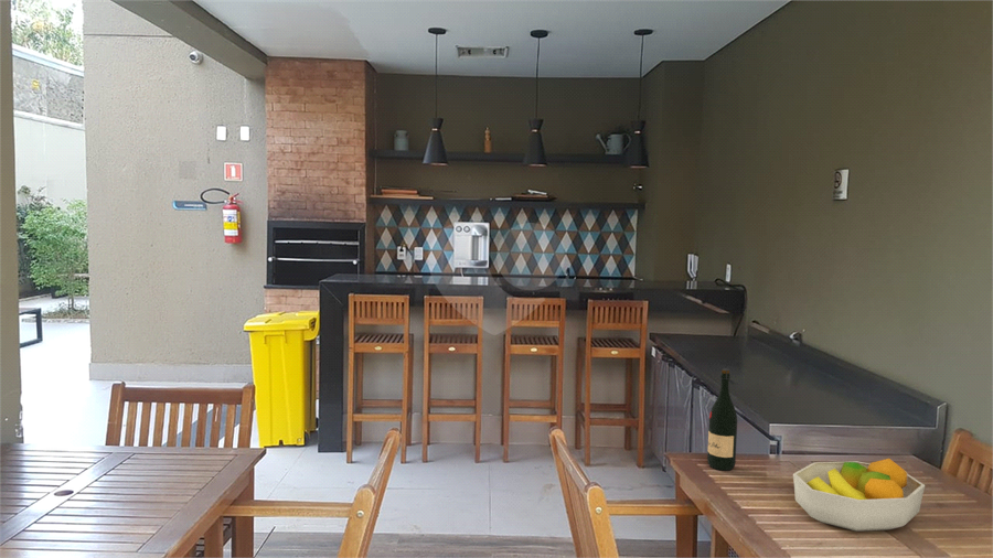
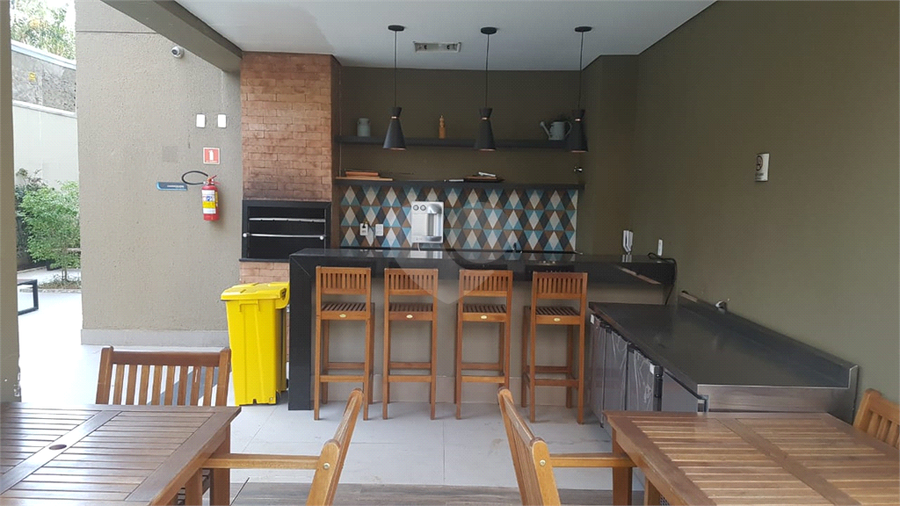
- wine bottle (723, 418)
- fruit bowl (856, 489)
